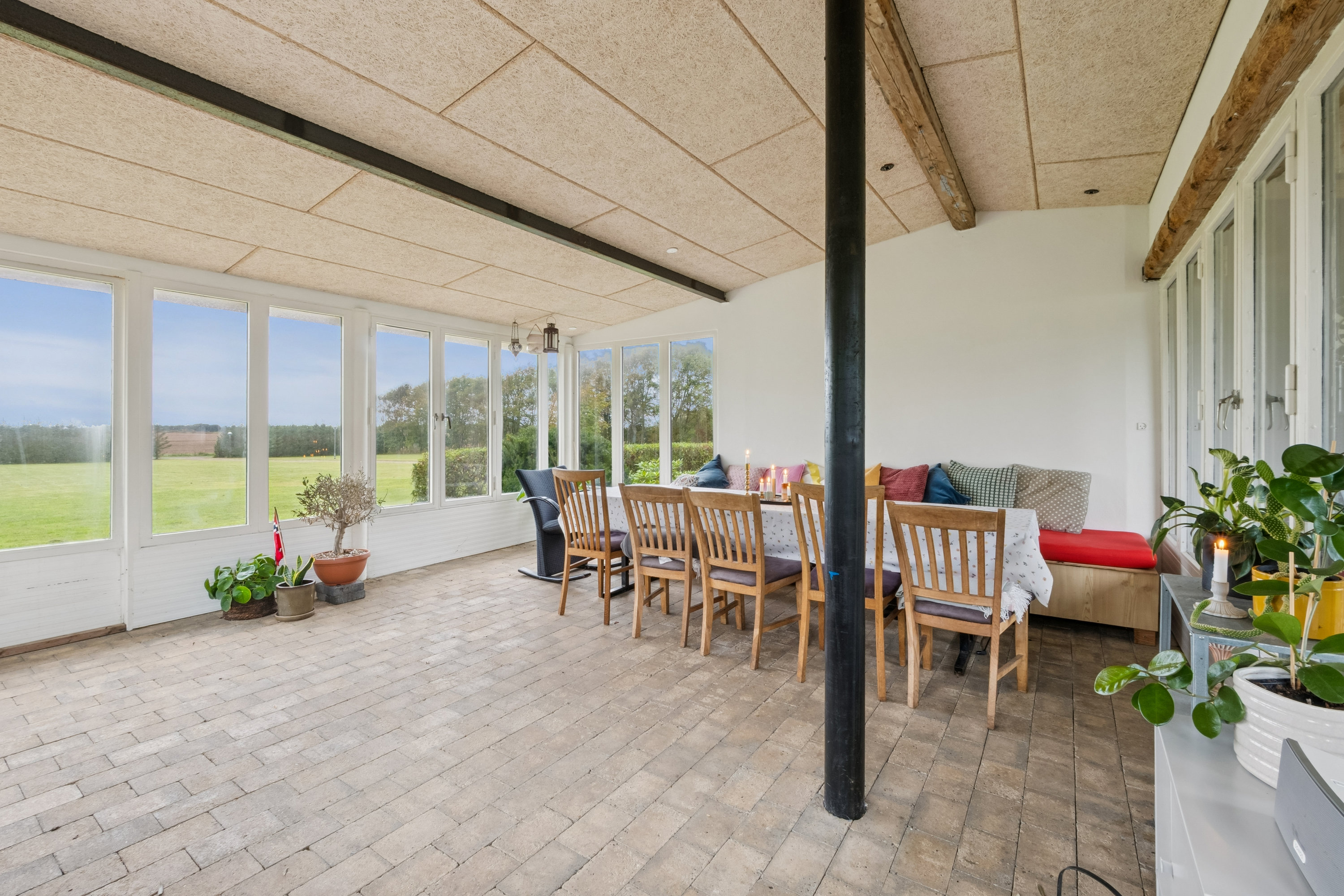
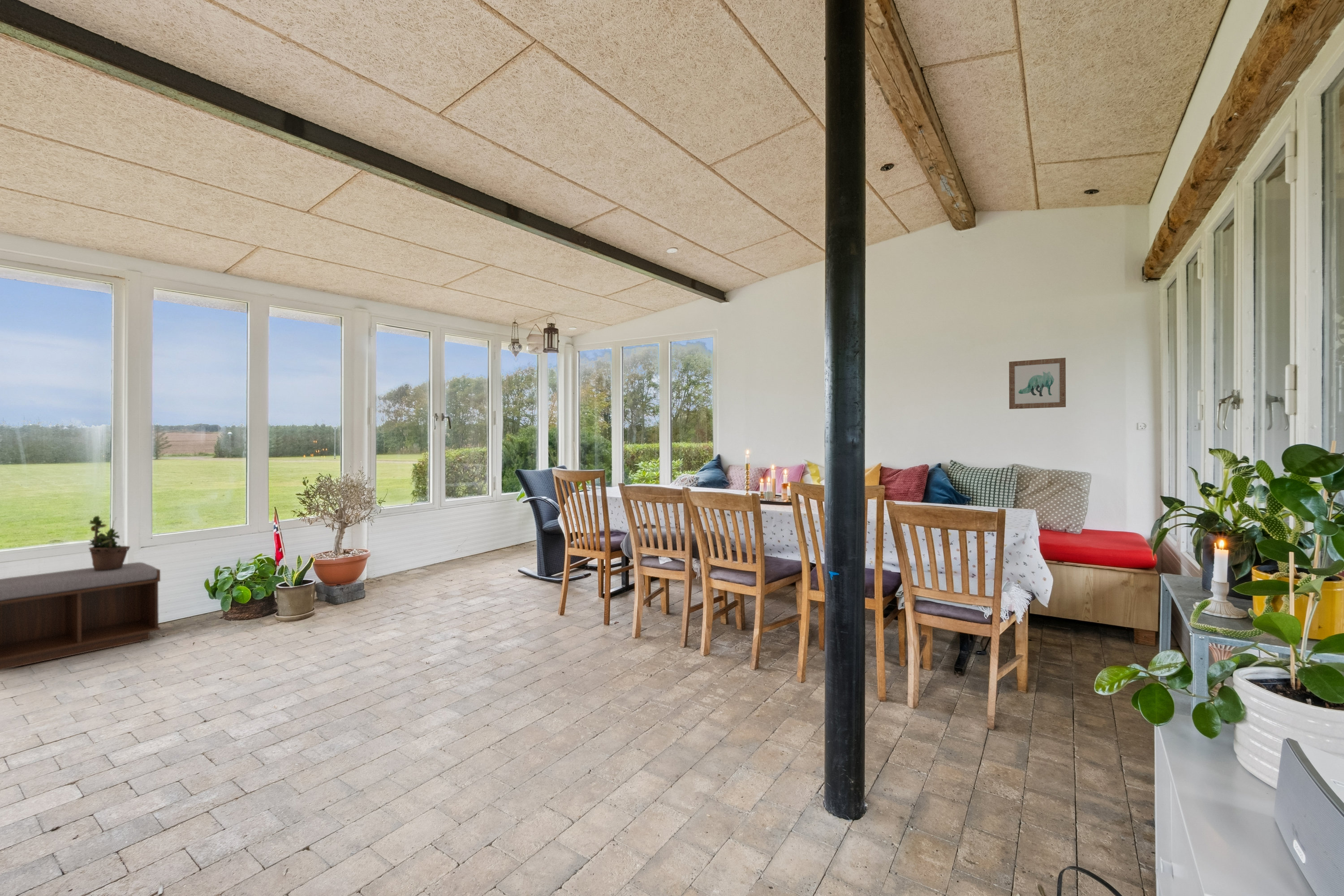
+ wall art (1037, 384)
+ potted plant (109, 539)
+ bench (73, 611)
